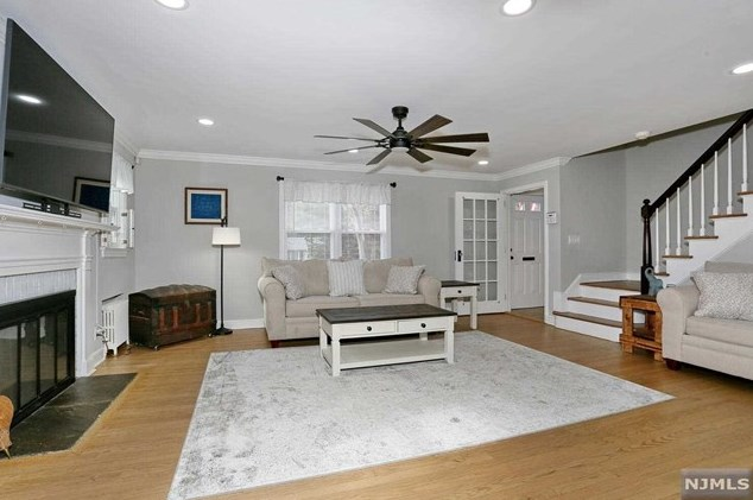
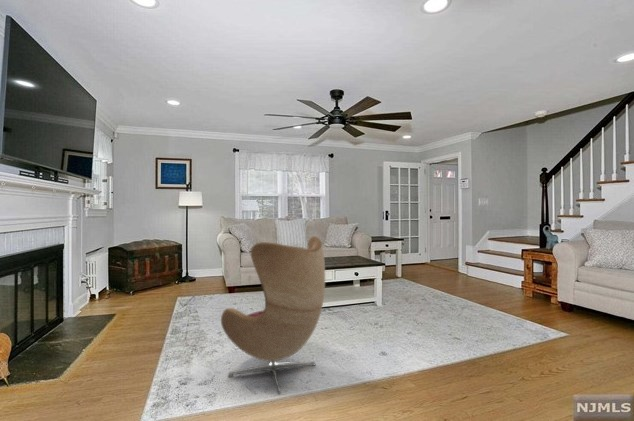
+ armchair (277, 304)
